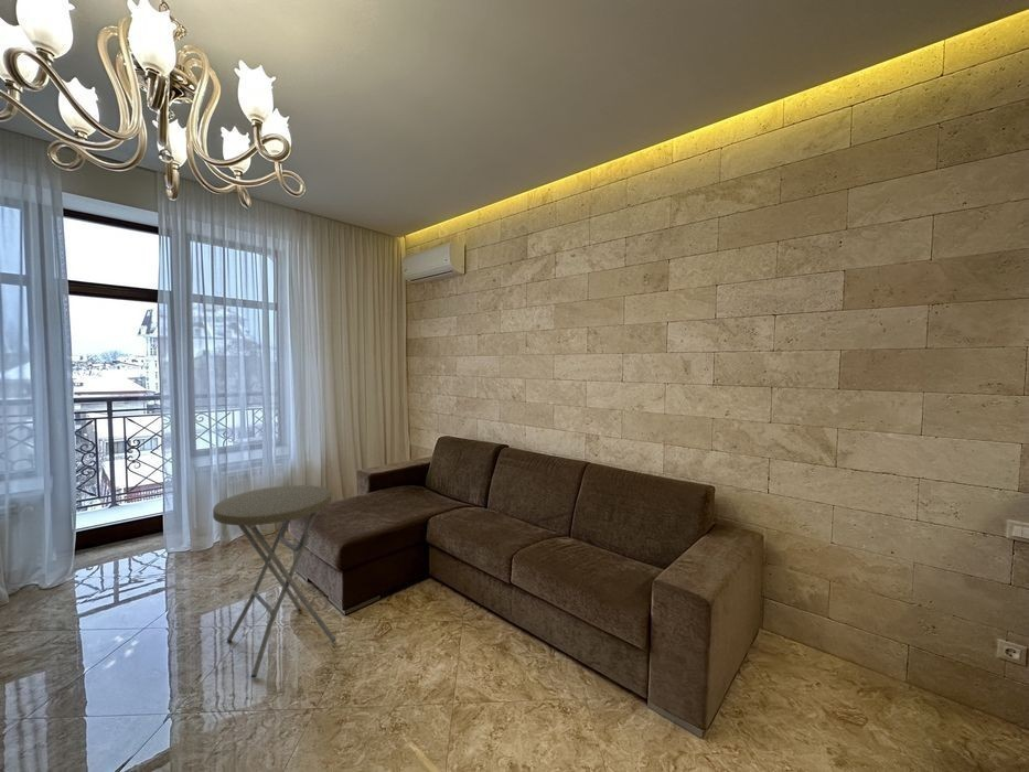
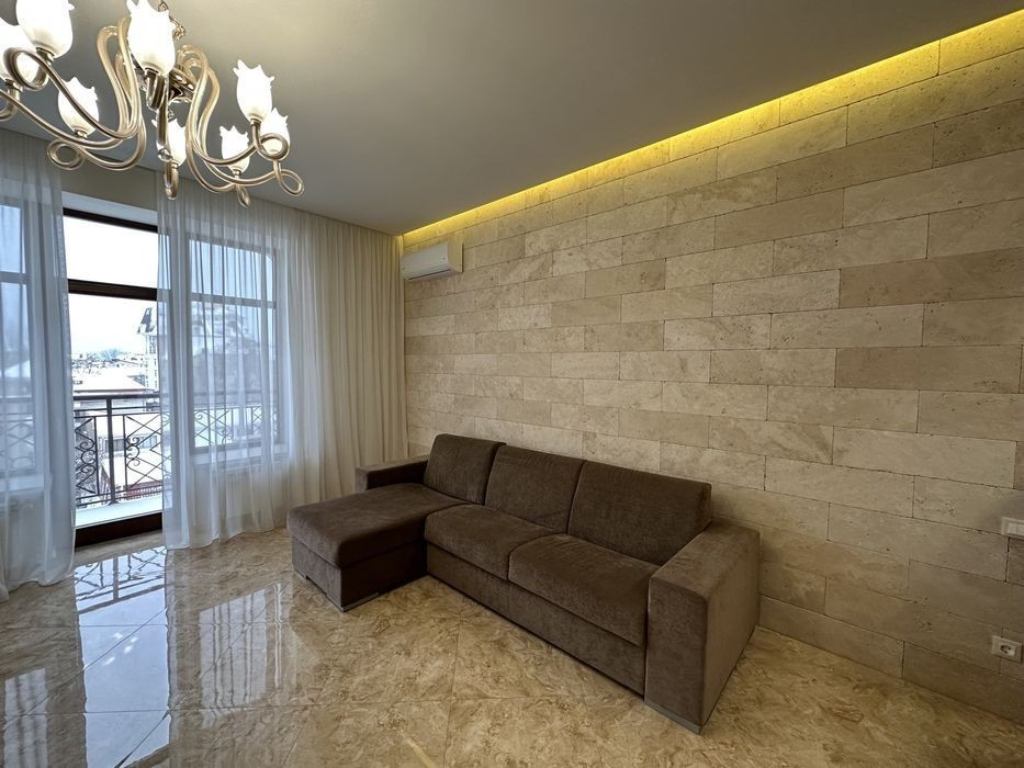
- side table (276, 570)
